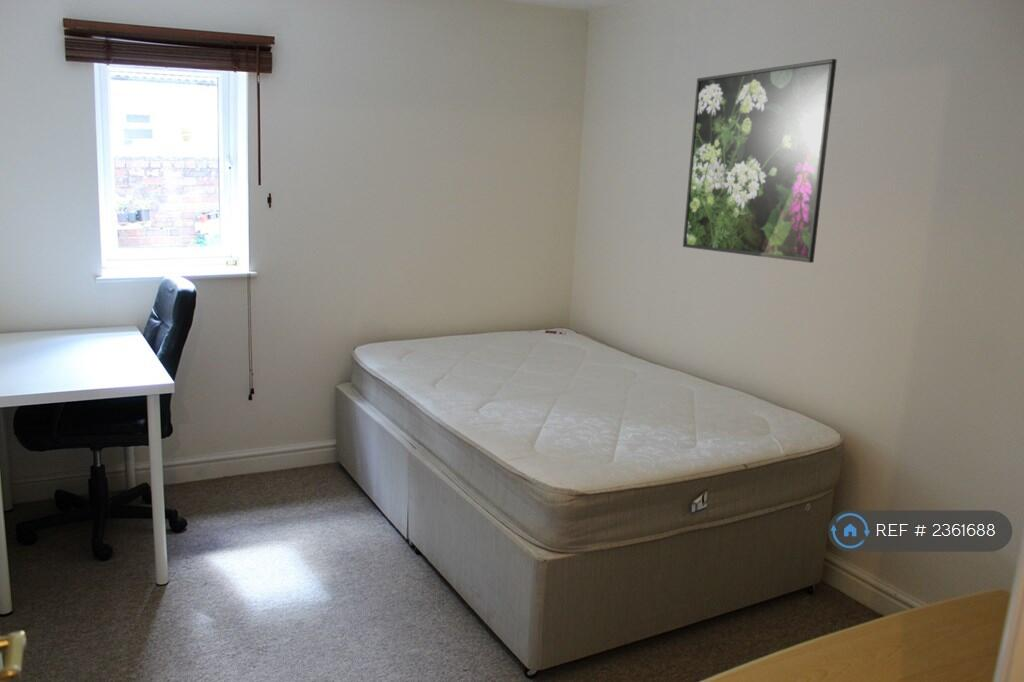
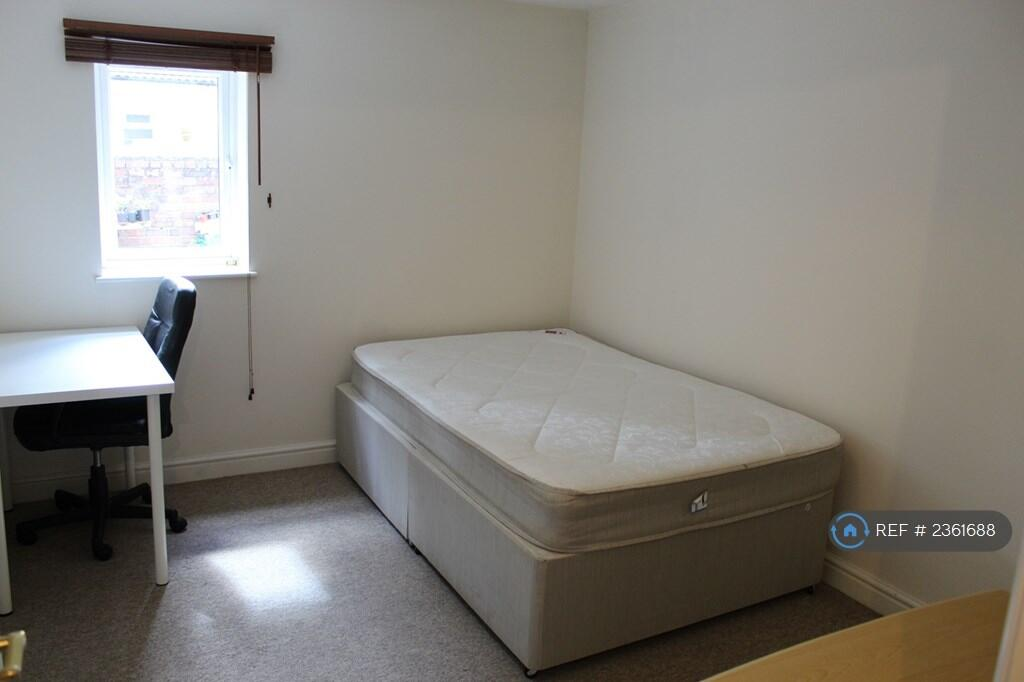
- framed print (751, 163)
